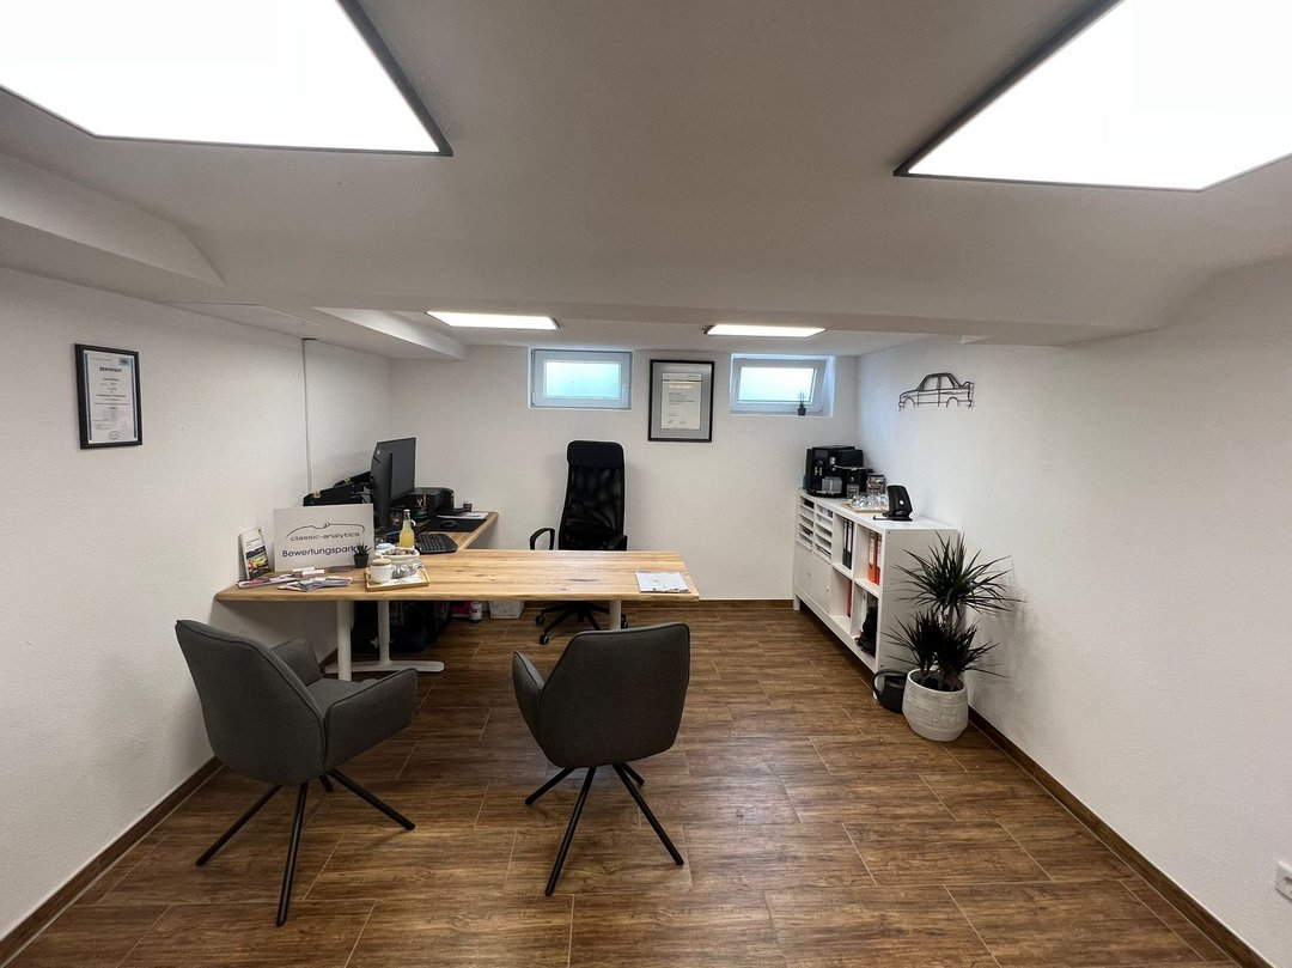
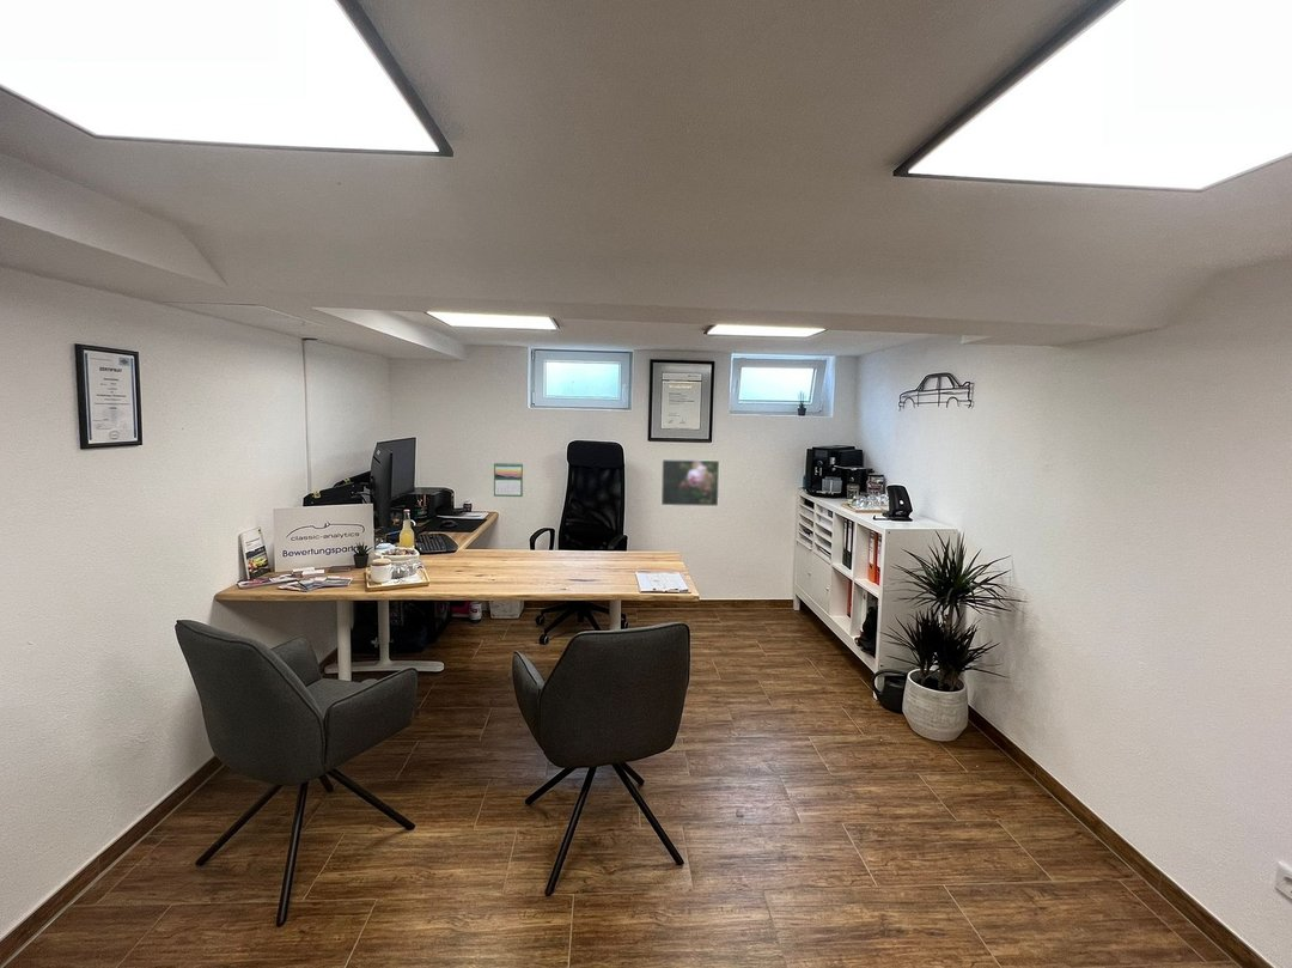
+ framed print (689, 482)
+ calendar (507, 479)
